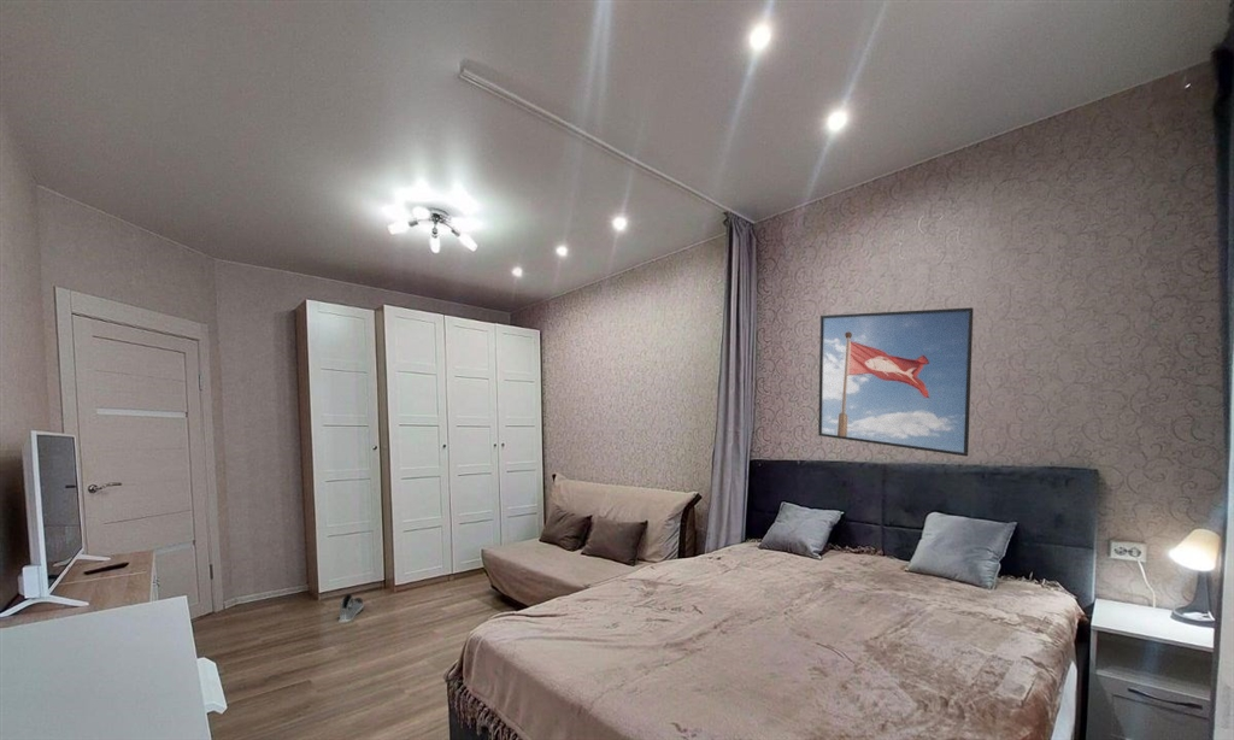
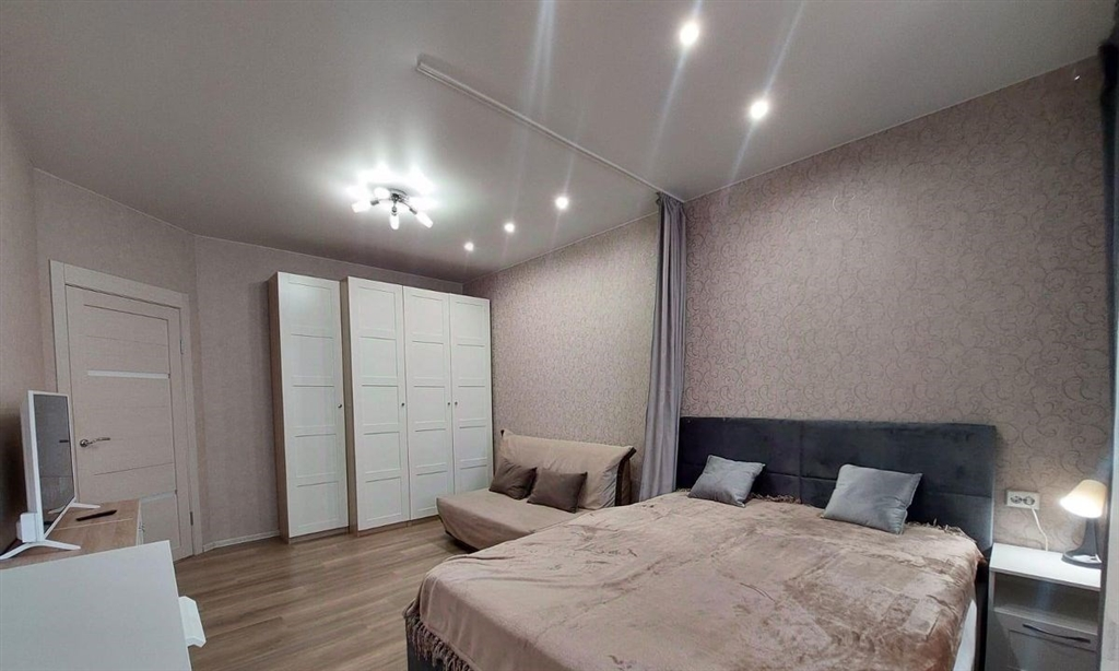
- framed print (887, 378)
- sneaker (352, 603)
